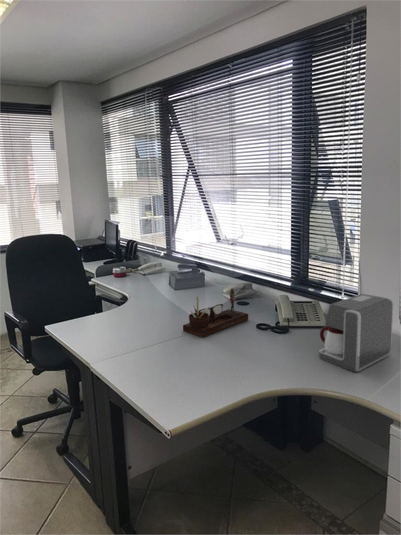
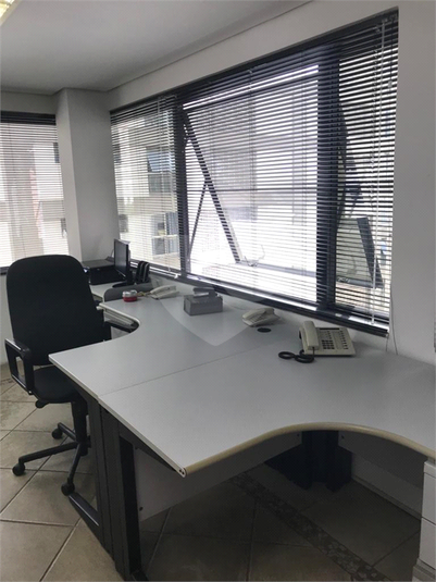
- coffee maker (356, 329)
- desk organizer (213, 310)
